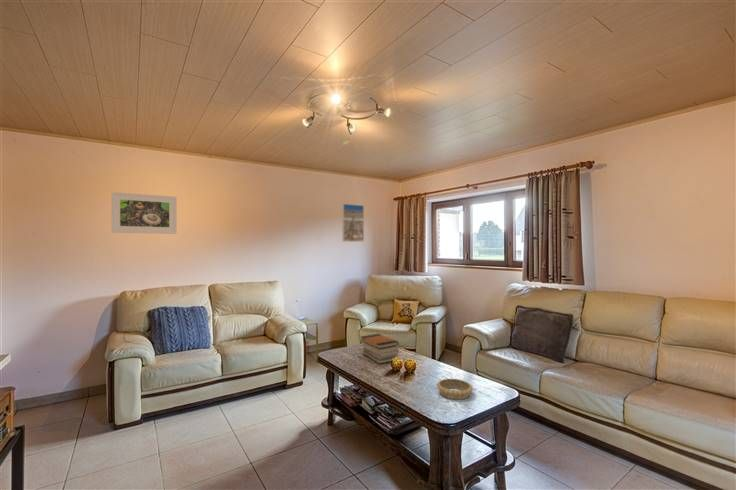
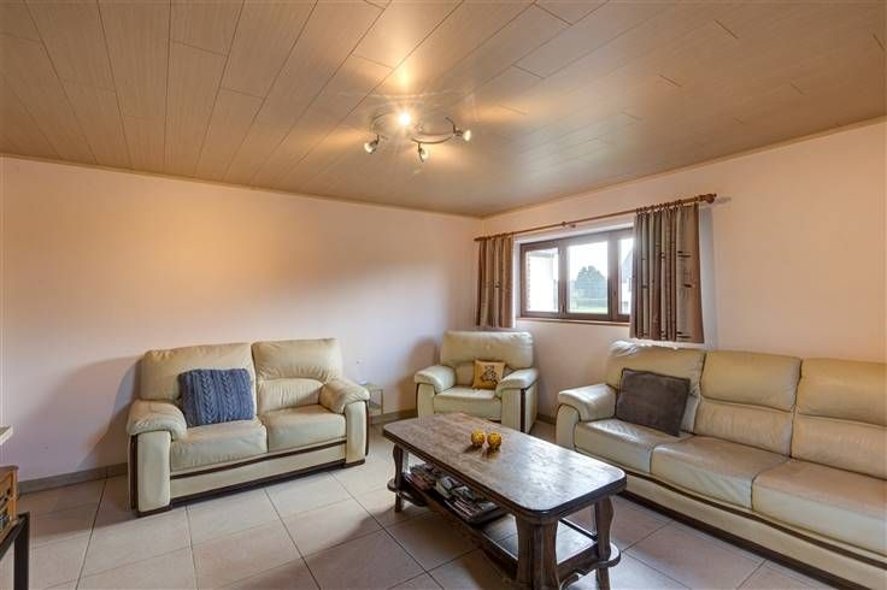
- book stack (379, 348)
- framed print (145, 213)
- decorative bowl (455, 388)
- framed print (353, 223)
